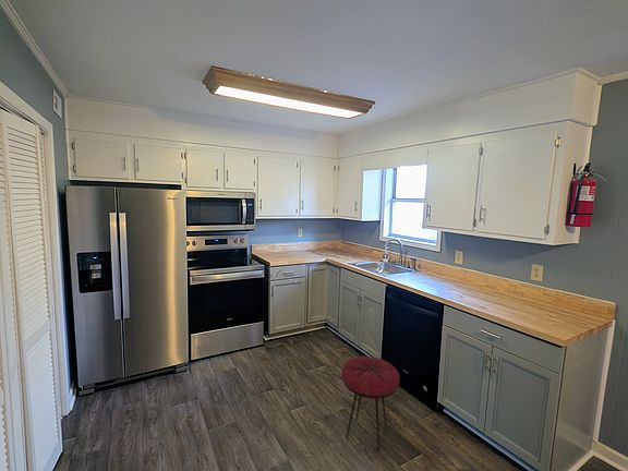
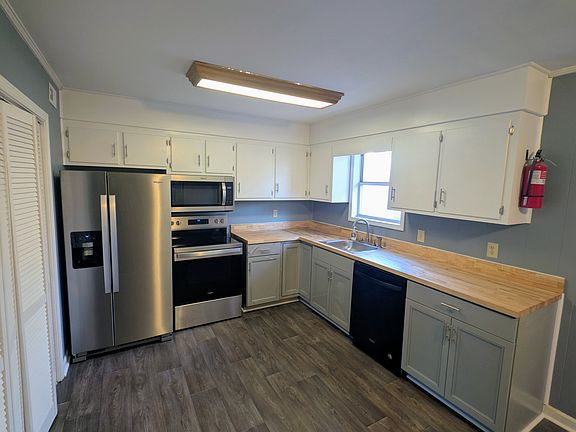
- stool (369, 397)
